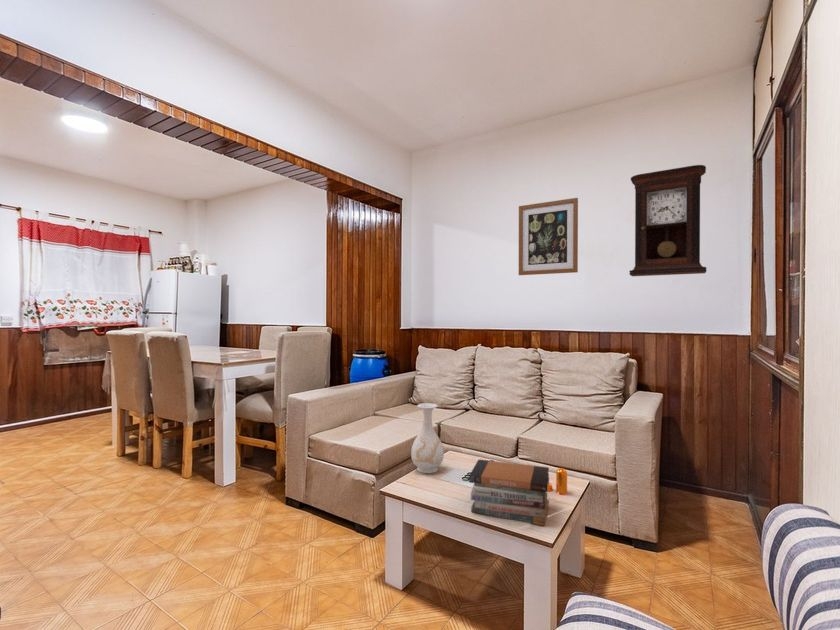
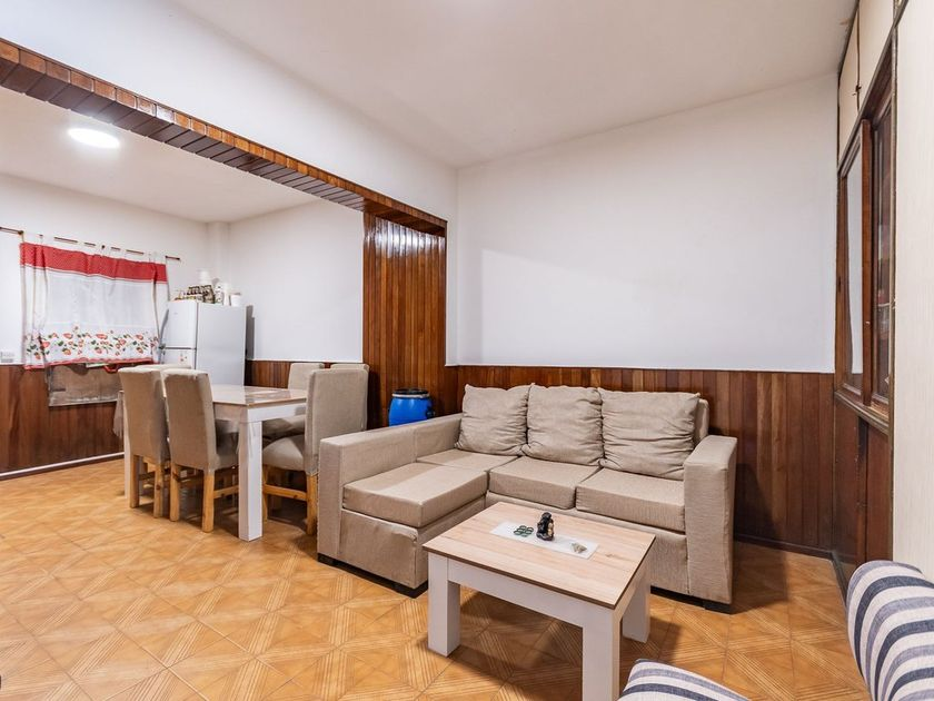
- pepper shaker (556, 478)
- book stack (509, 490)
- wall art (547, 238)
- vase (427, 437)
- pendulum clock (666, 223)
